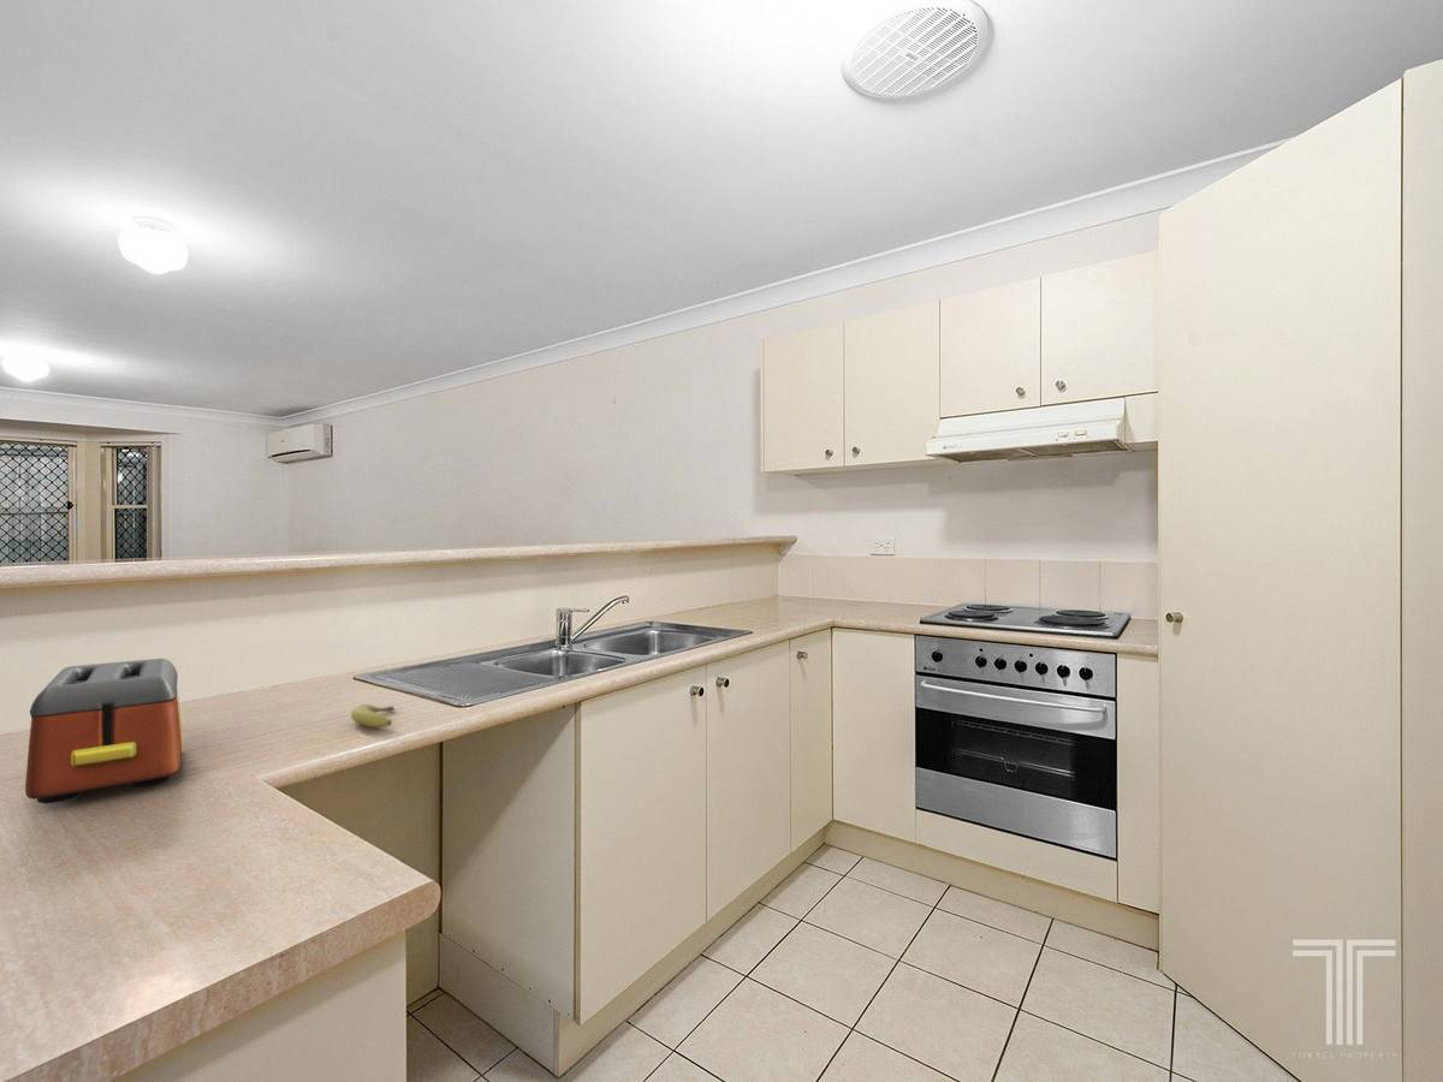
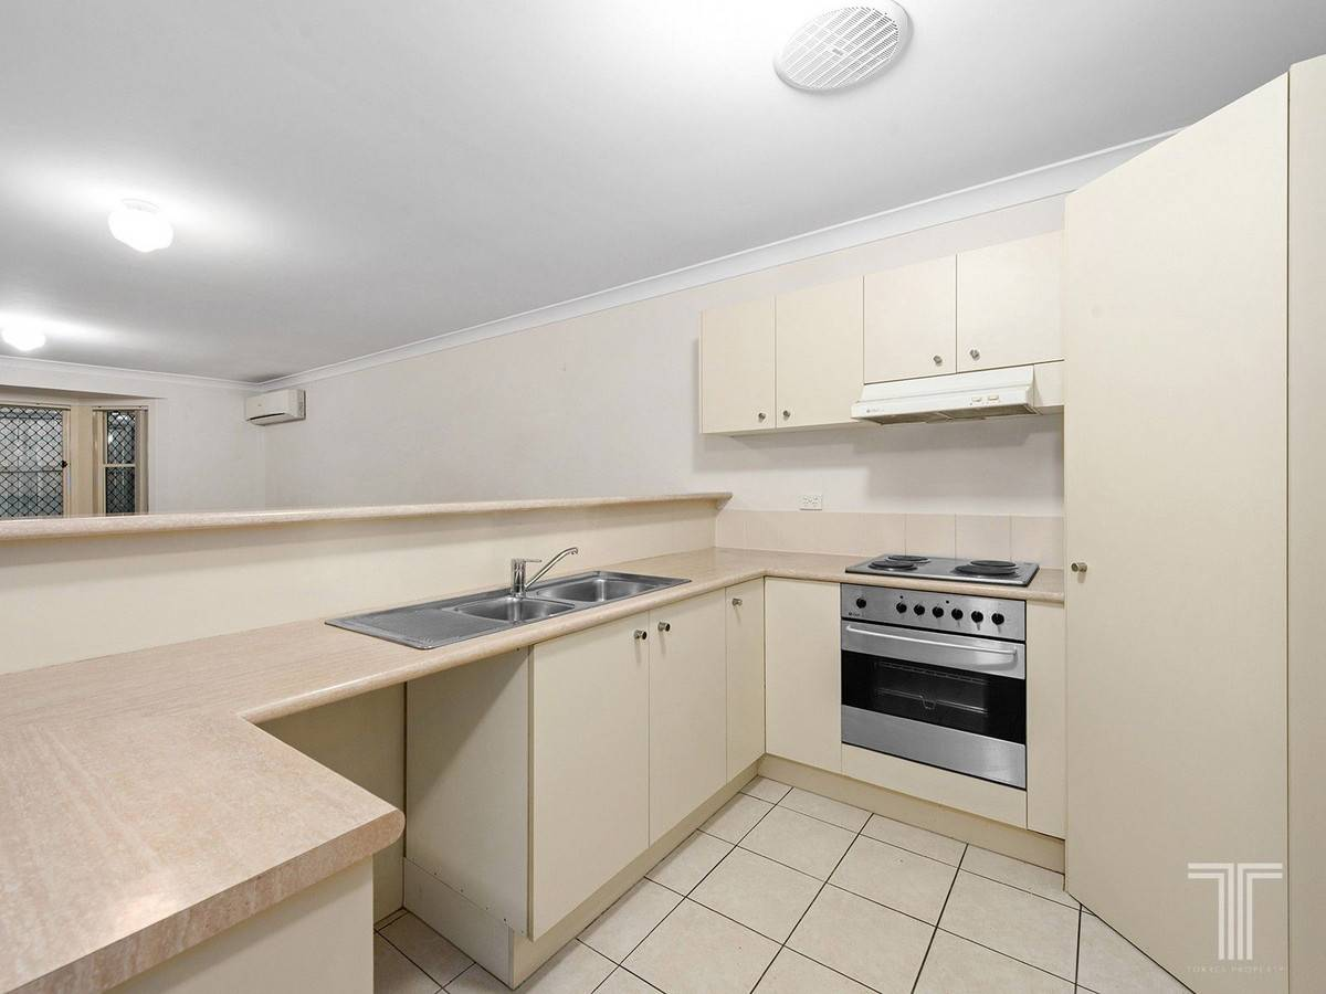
- toaster (112, 723)
- fruit (373, 713)
